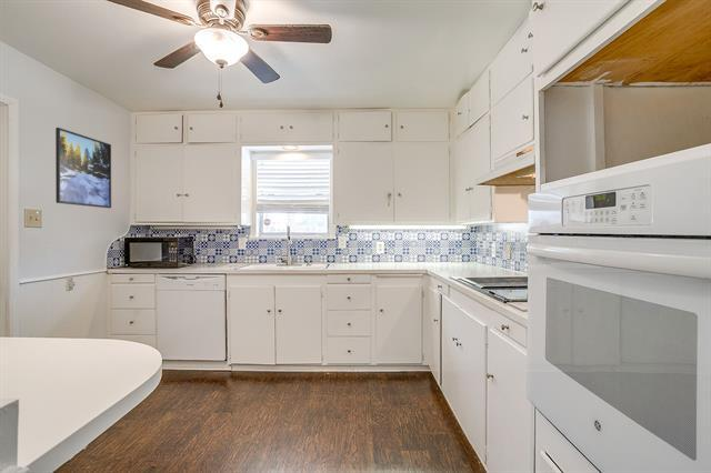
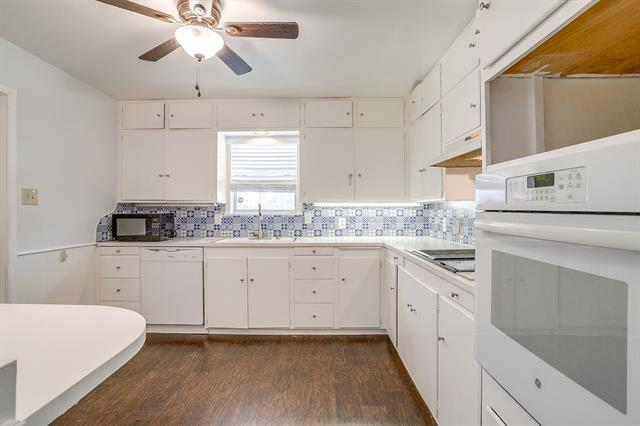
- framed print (86, 171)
